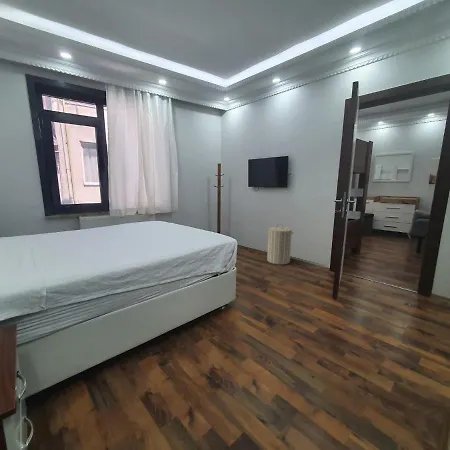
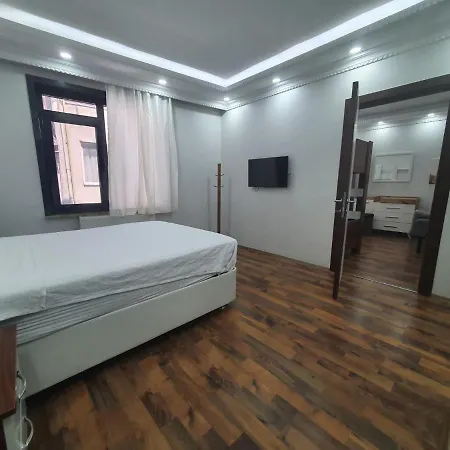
- laundry hamper (279, 242)
